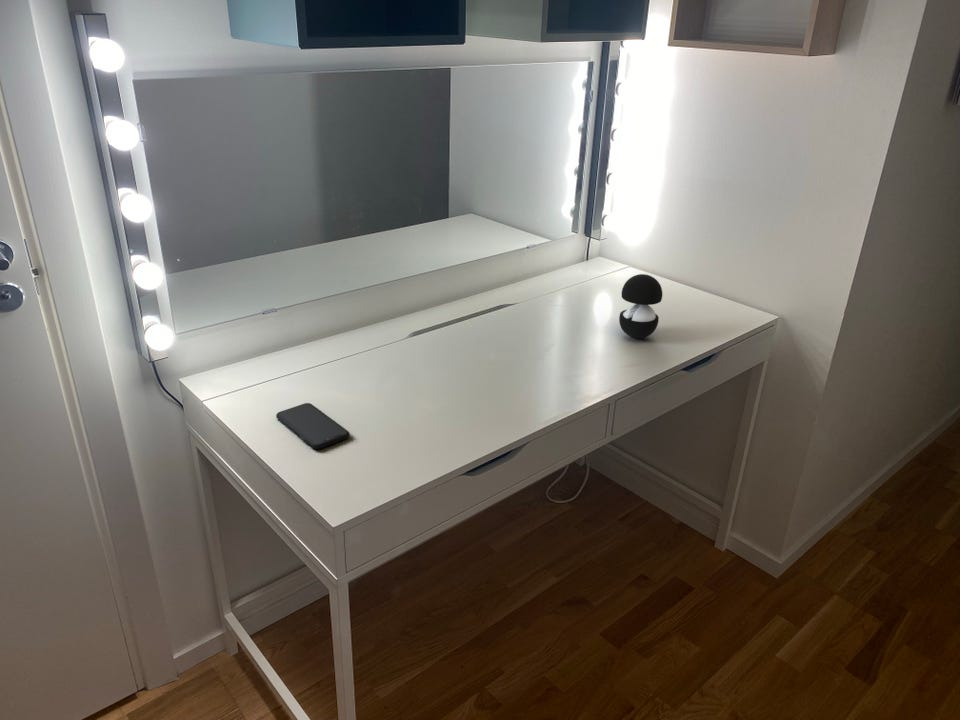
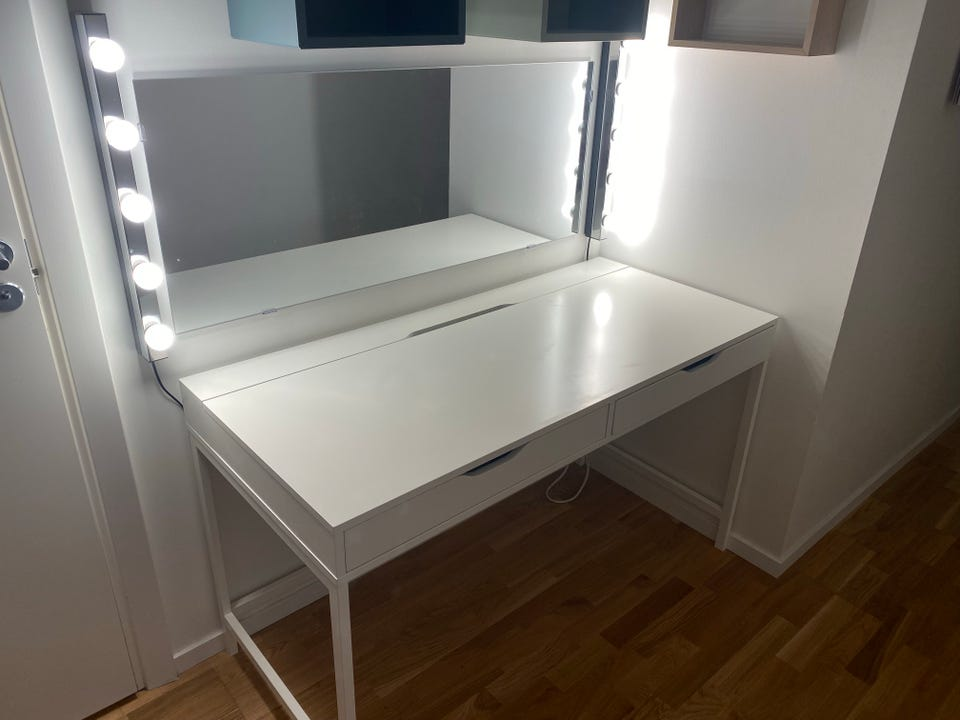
- speaker (641, 306)
- smartphone (312, 424)
